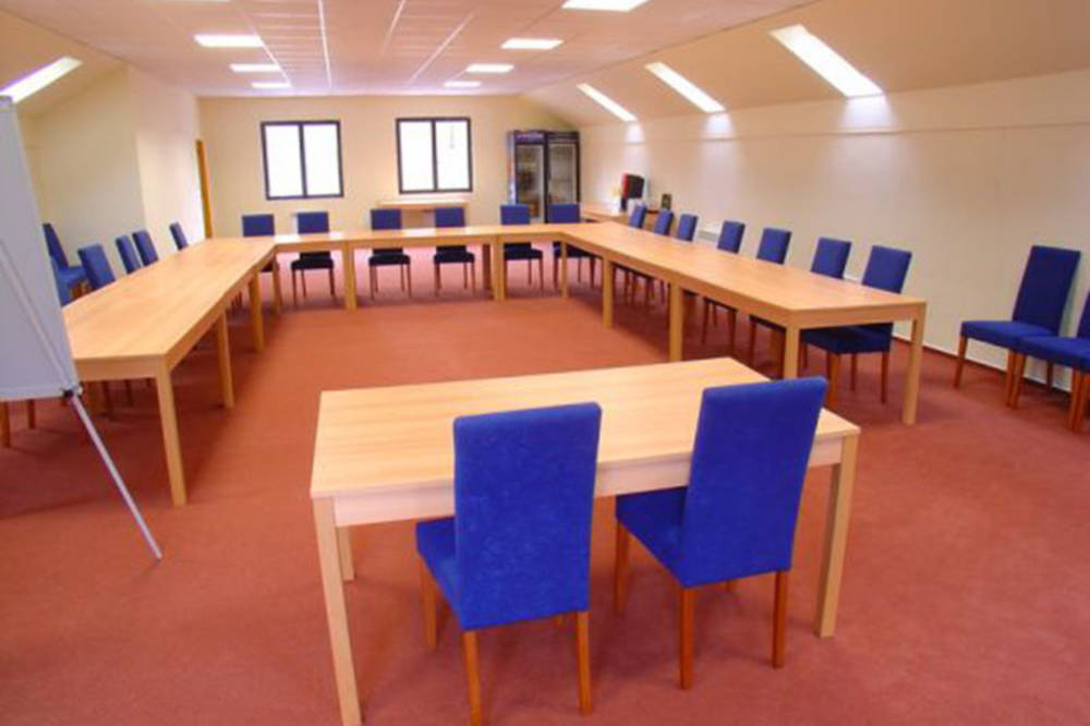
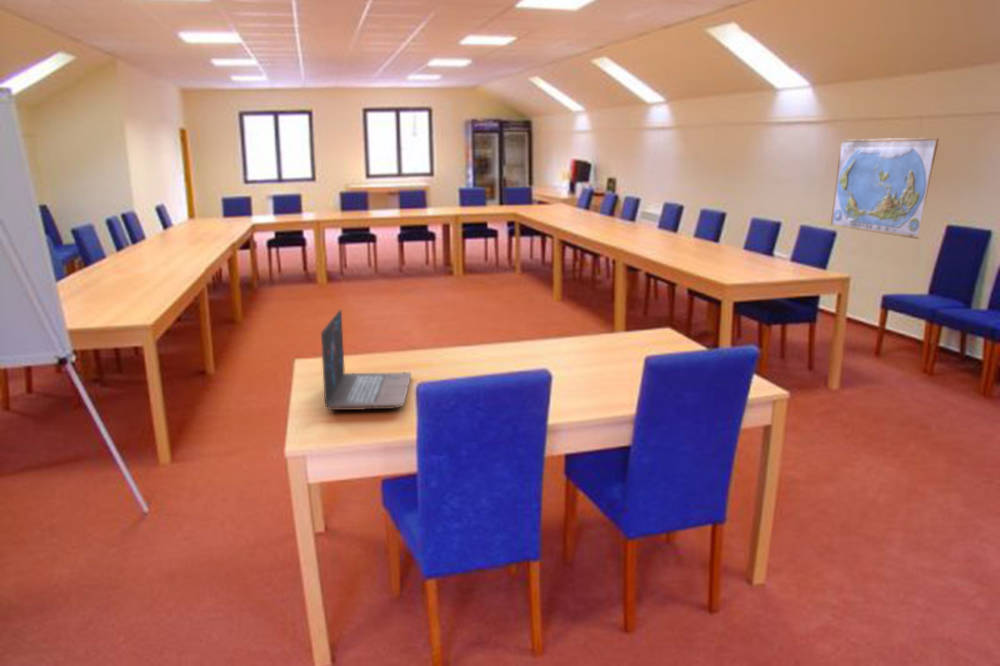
+ laptop (369, 373)
+ world map (878, 186)
